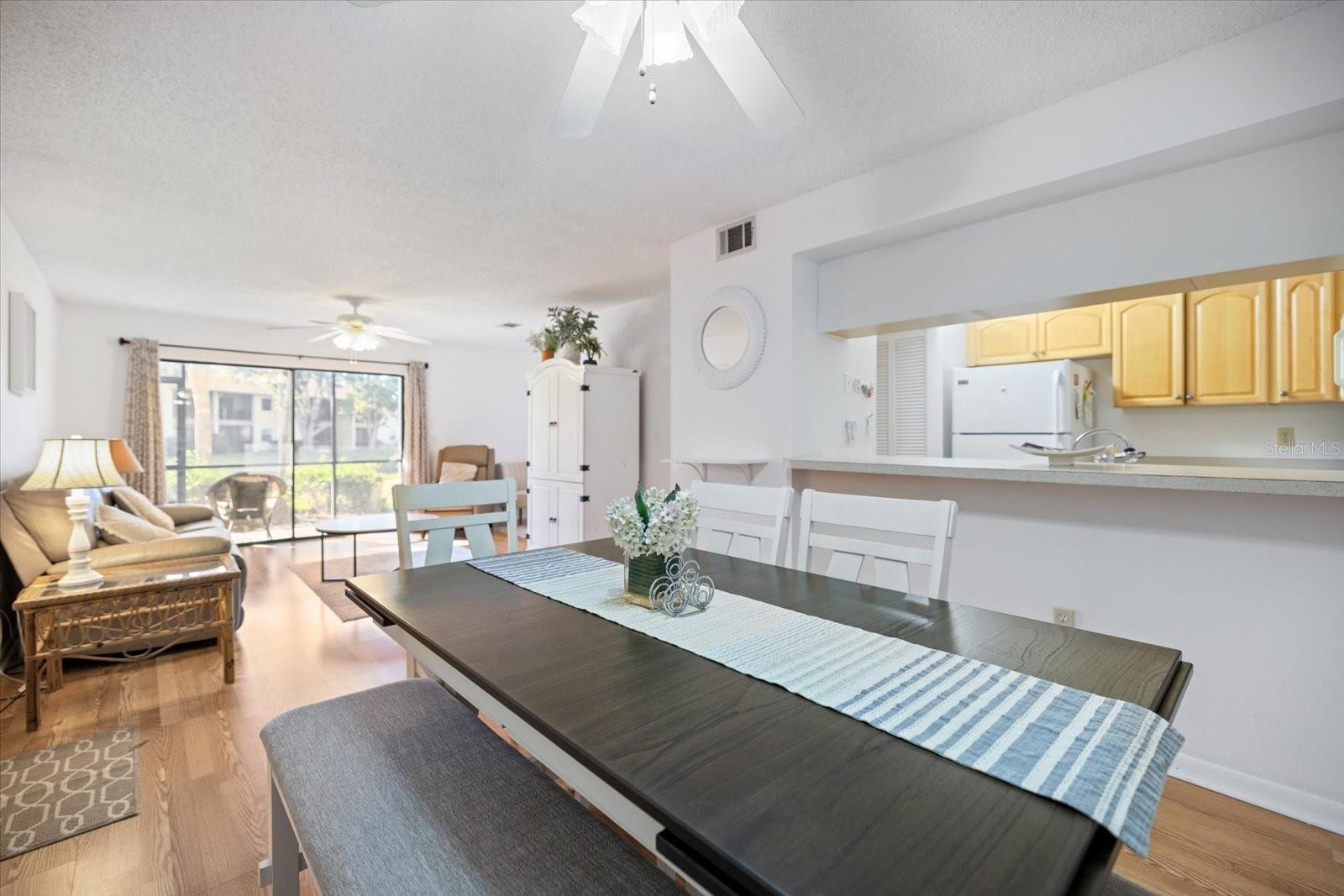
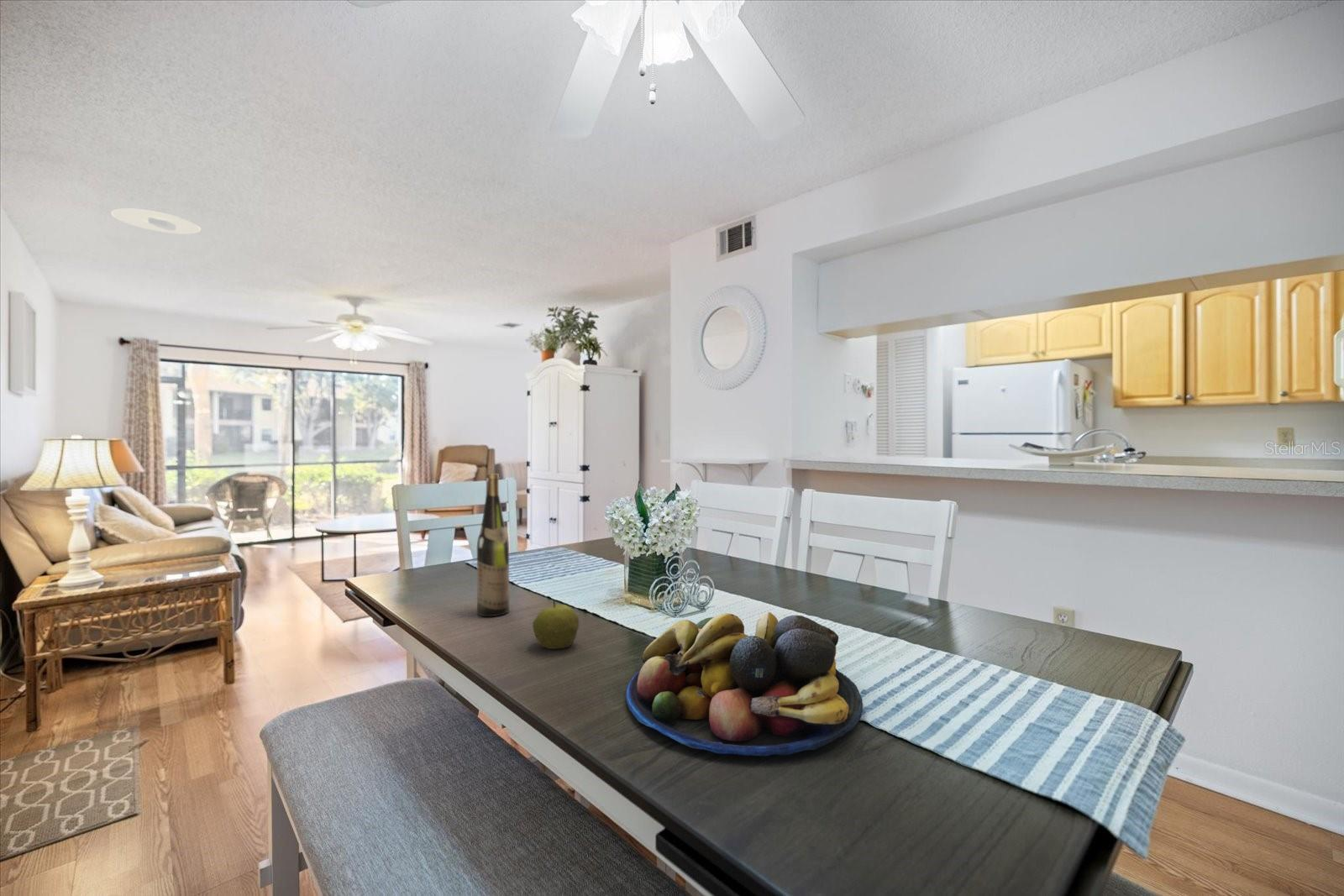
+ wine bottle (492, 542)
+ fruit bowl (739, 652)
+ apple (555, 623)
+ recessed light (157, 218)
